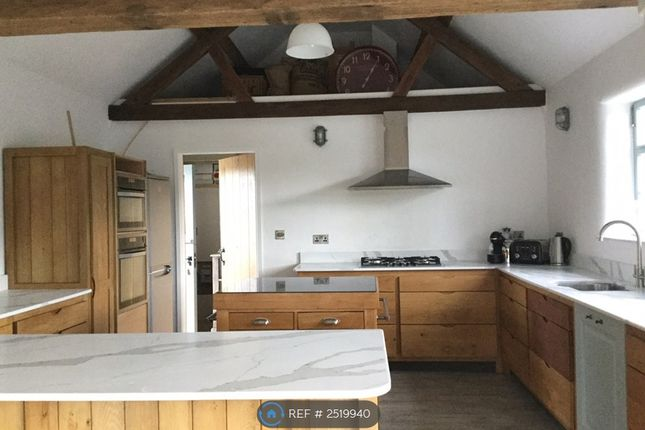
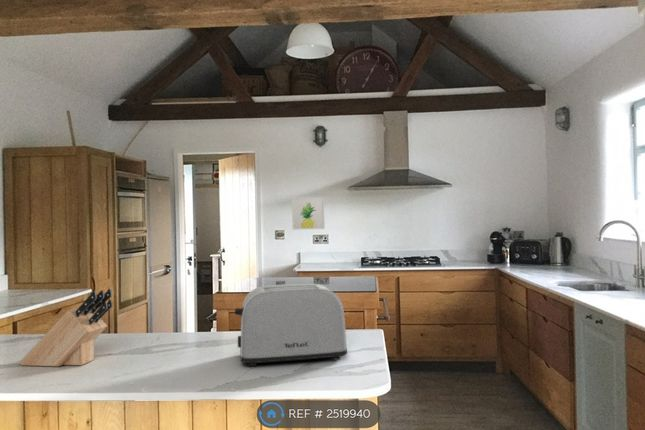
+ toaster (289, 321)
+ knife block (69, 325)
+ wall art (308, 213)
